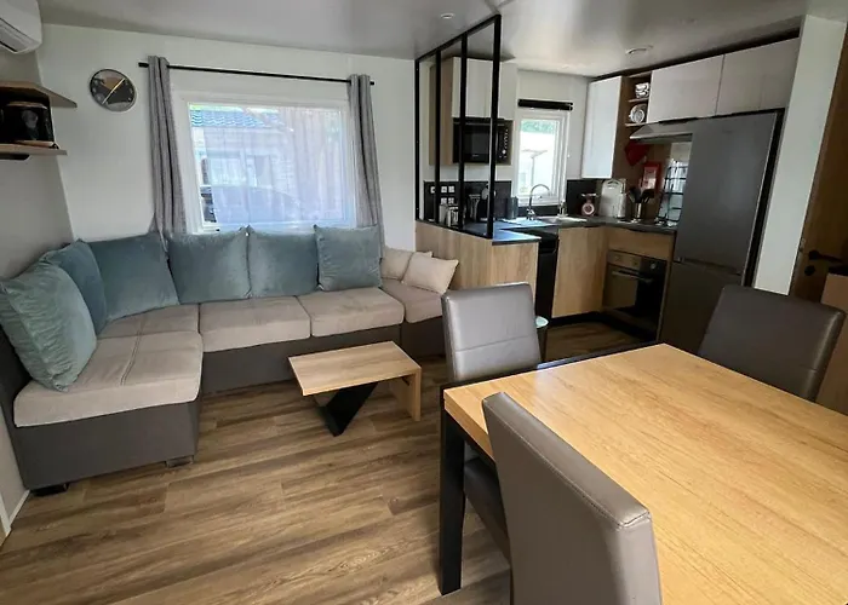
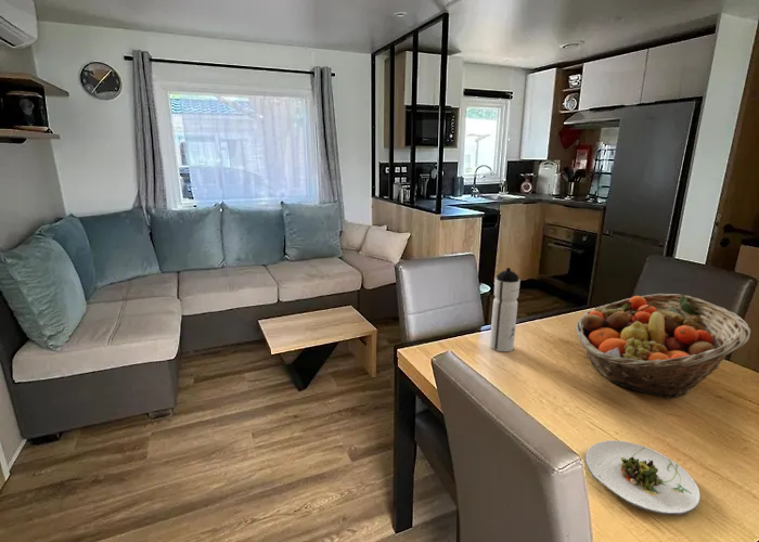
+ water bottle (504, 308)
+ salad plate (641, 468)
+ fruit basket (651, 337)
